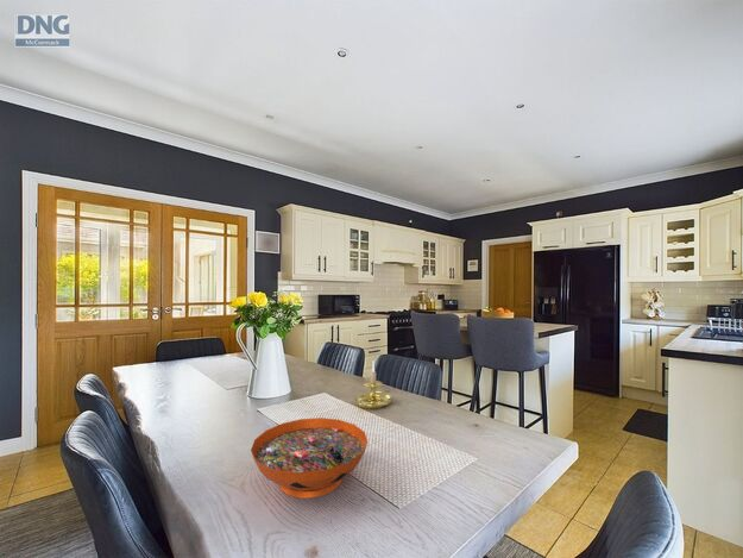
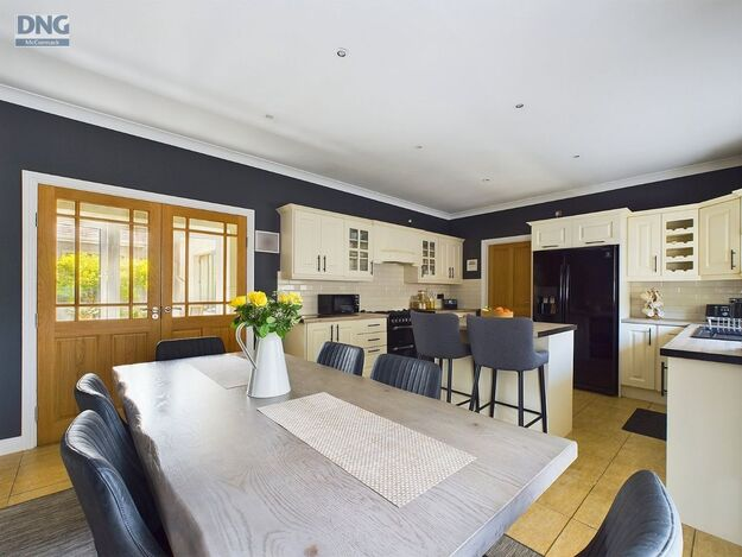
- decorative bowl (310, 458)
- candle holder (371, 382)
